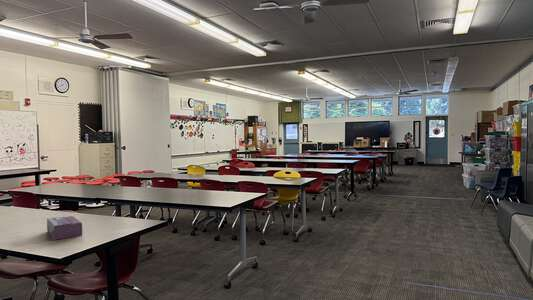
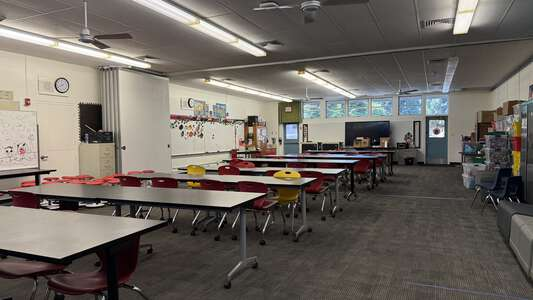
- tissue box (64, 226)
